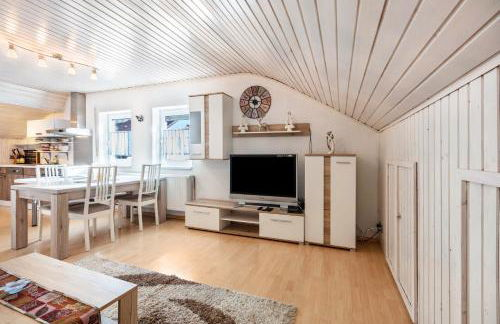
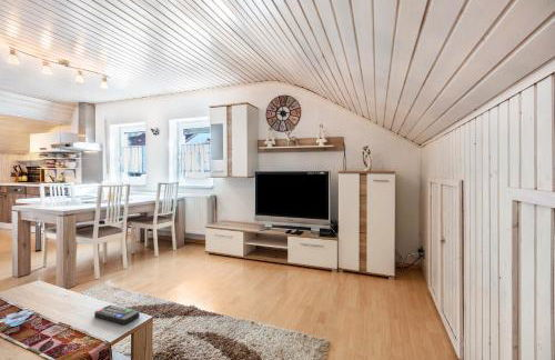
+ remote control (117, 313)
